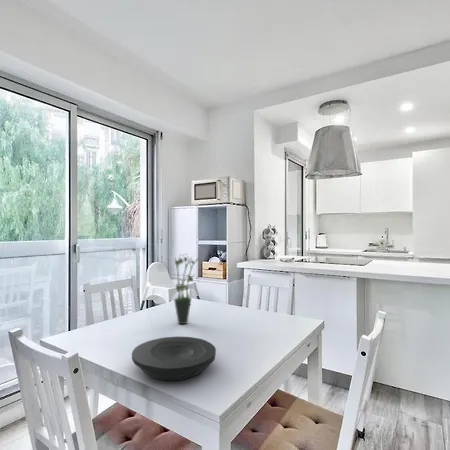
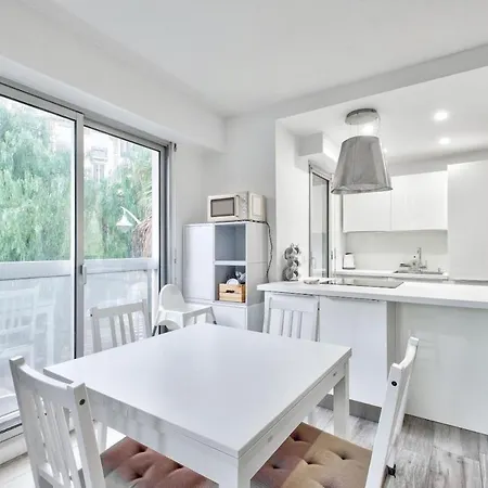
- plate (174, 359)
- potted plant (186, 288)
